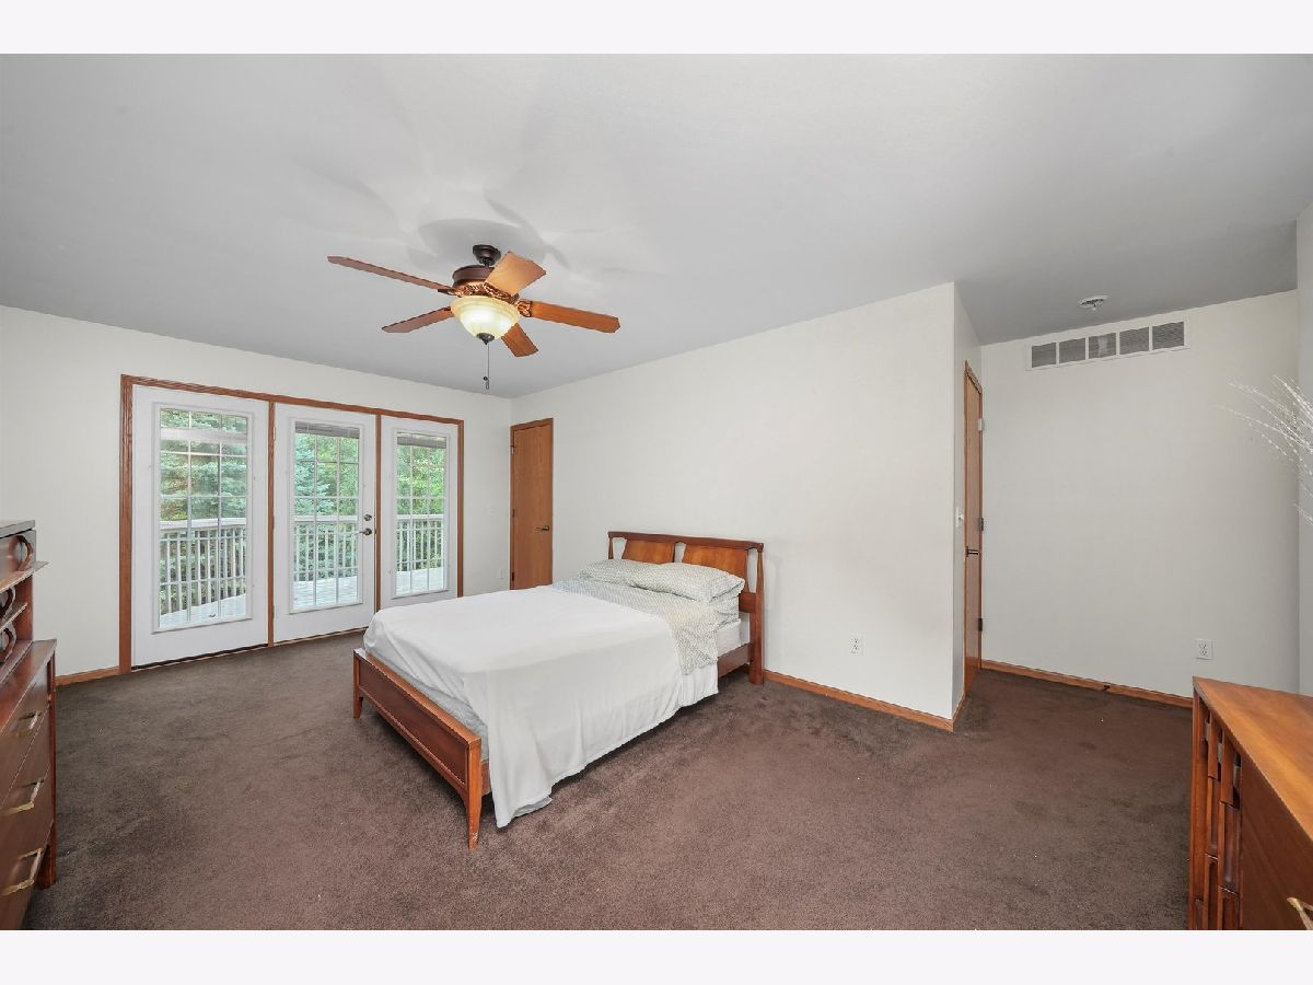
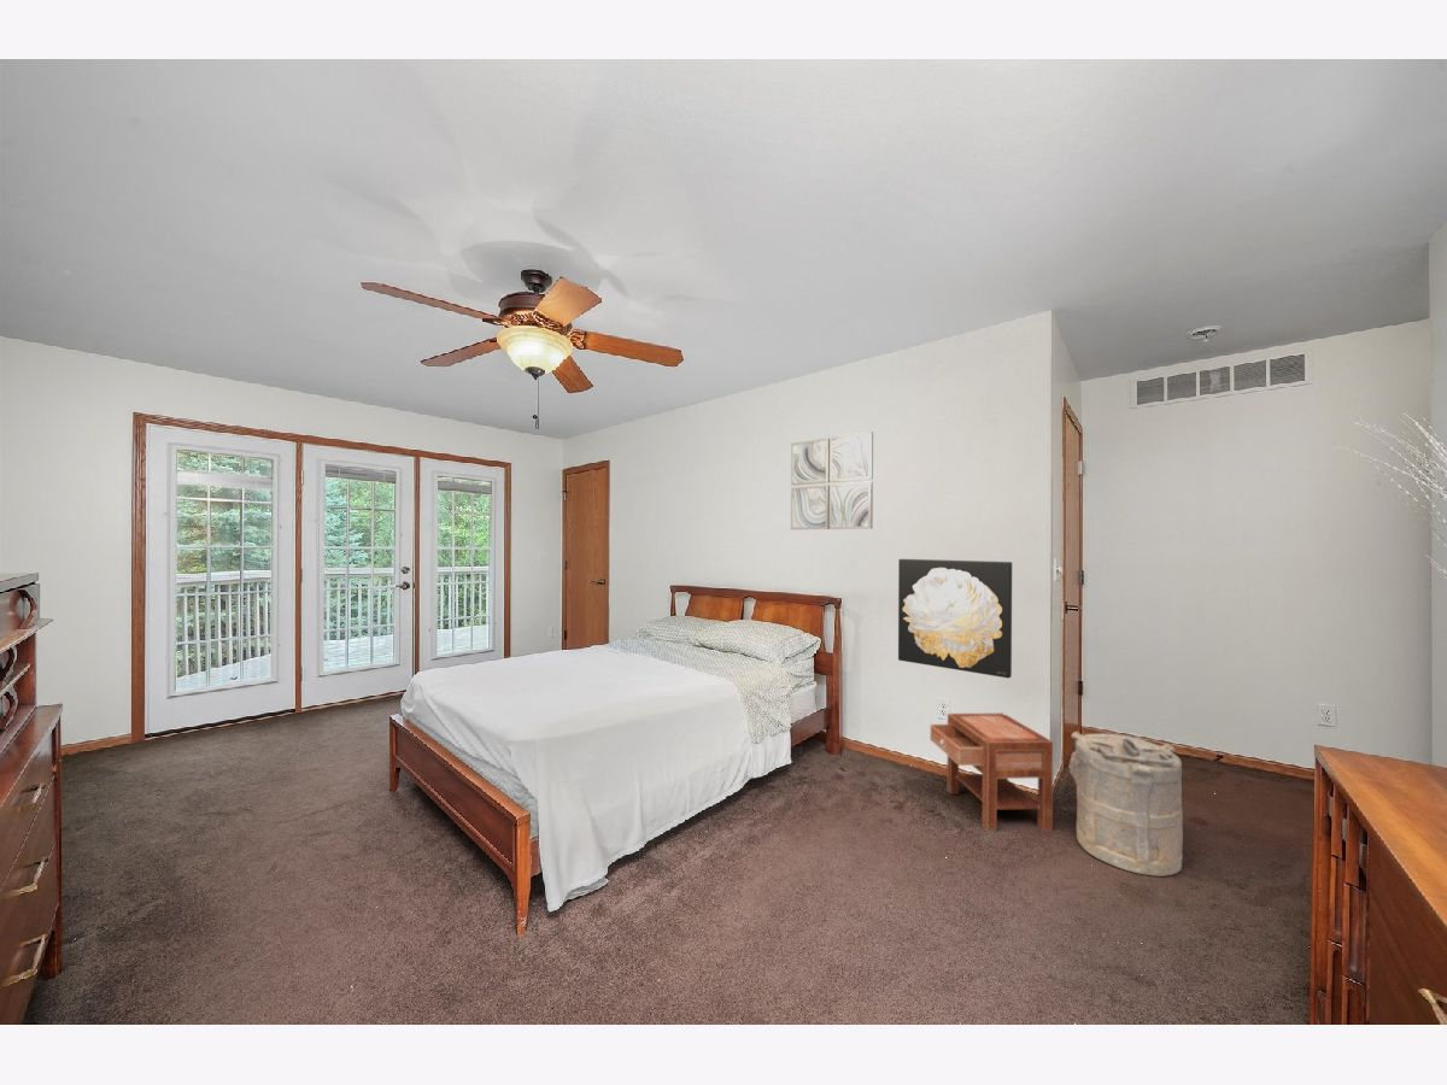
+ wall art (951, 614)
+ laundry hamper (1121, 792)
+ nightstand (989, 768)
+ wall art (830, 485)
